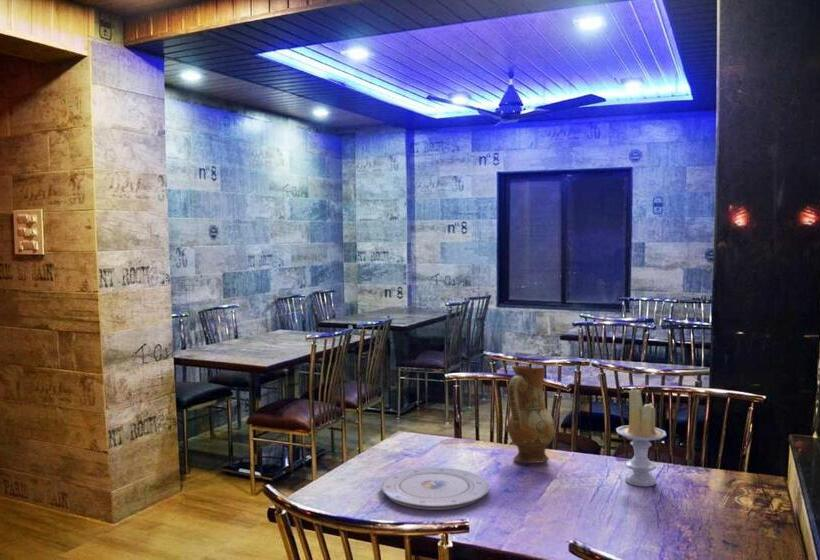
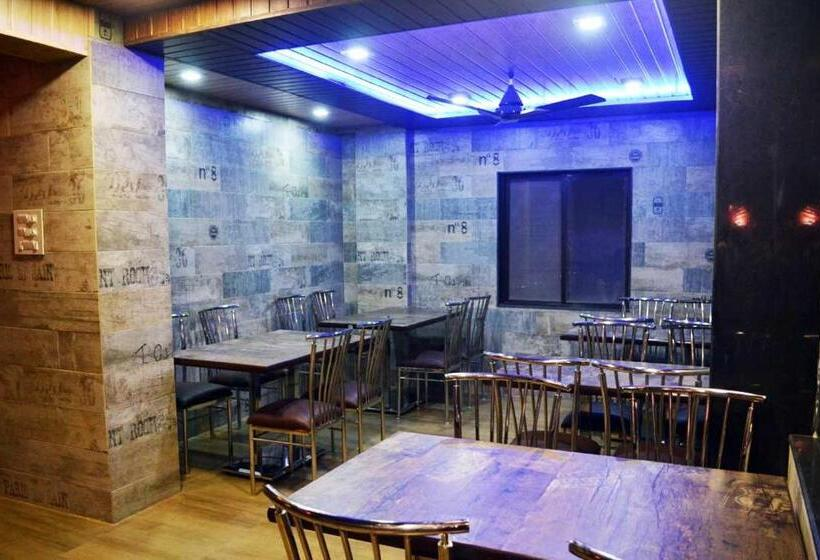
- plate (435, 487)
- ceramic jug (530, 414)
- candle (640, 434)
